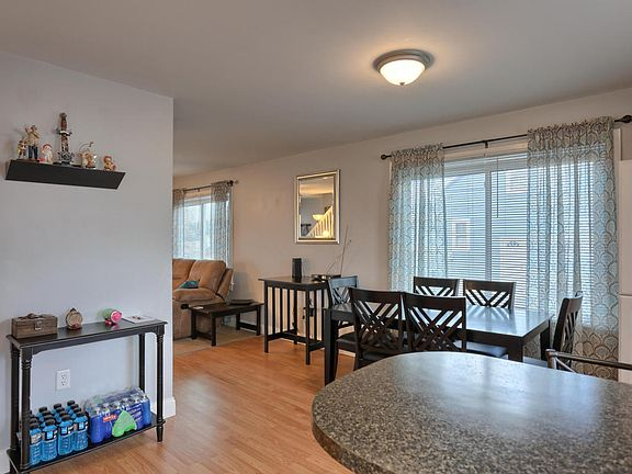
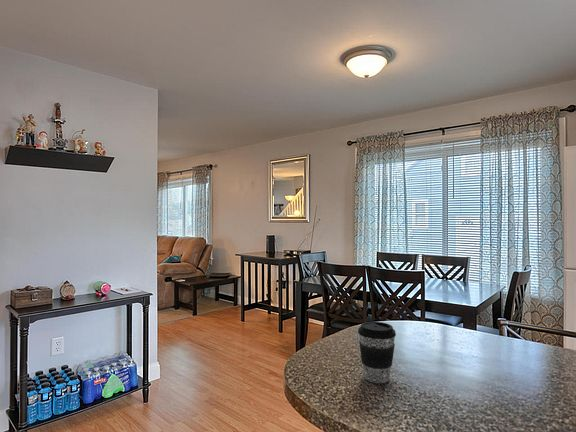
+ coffee cup (376, 351)
